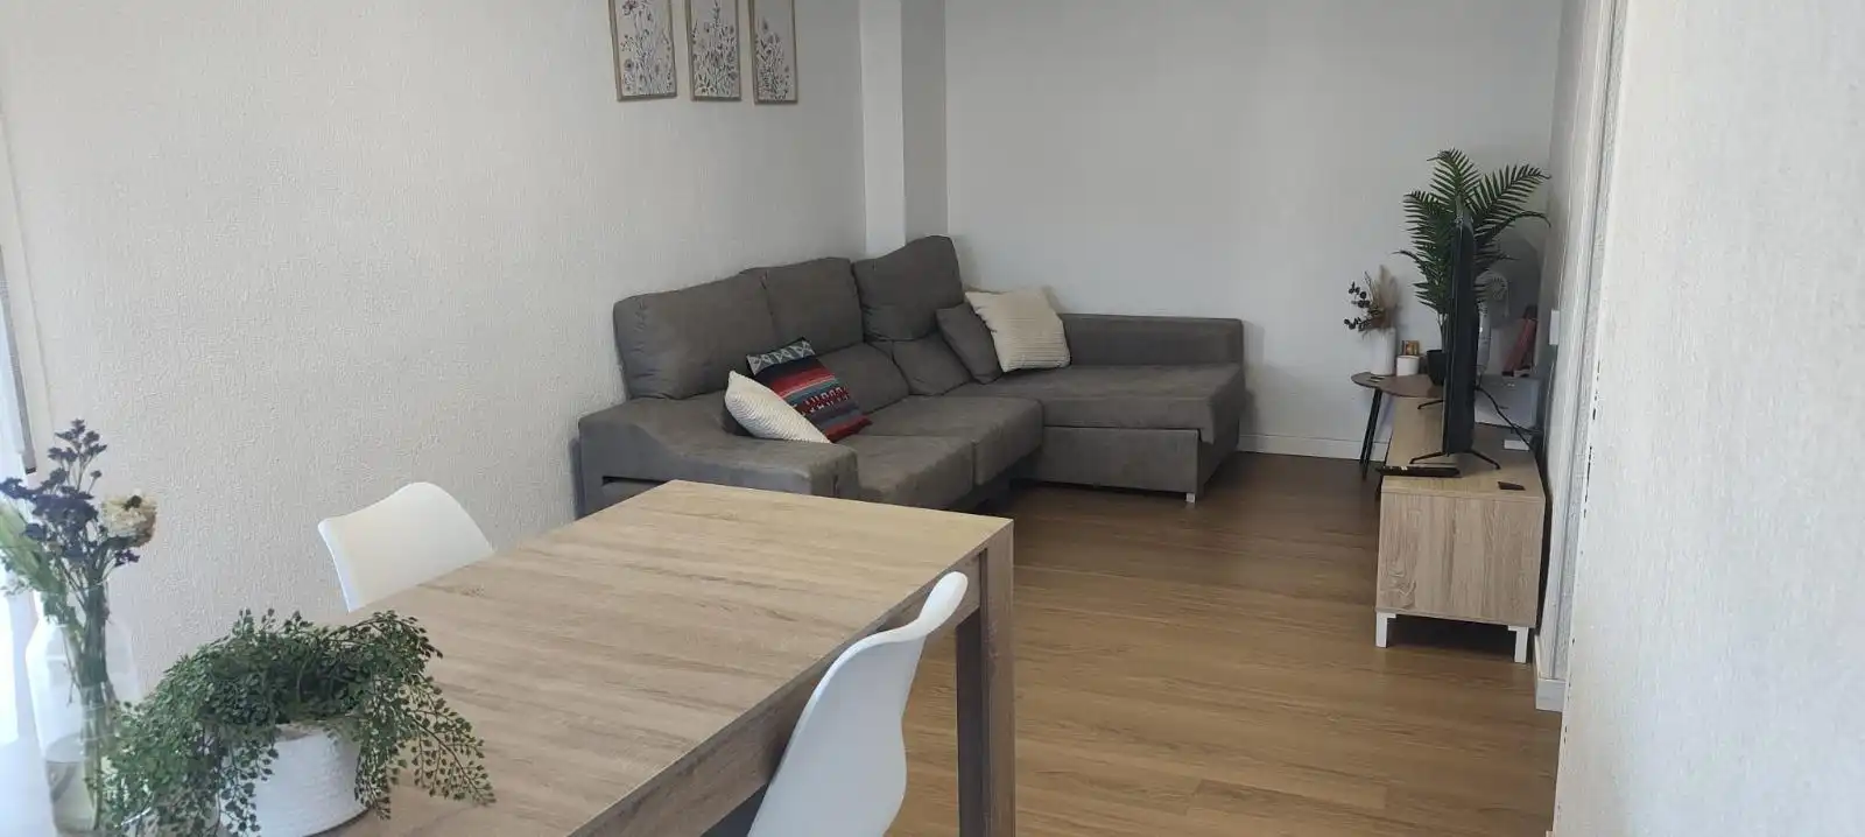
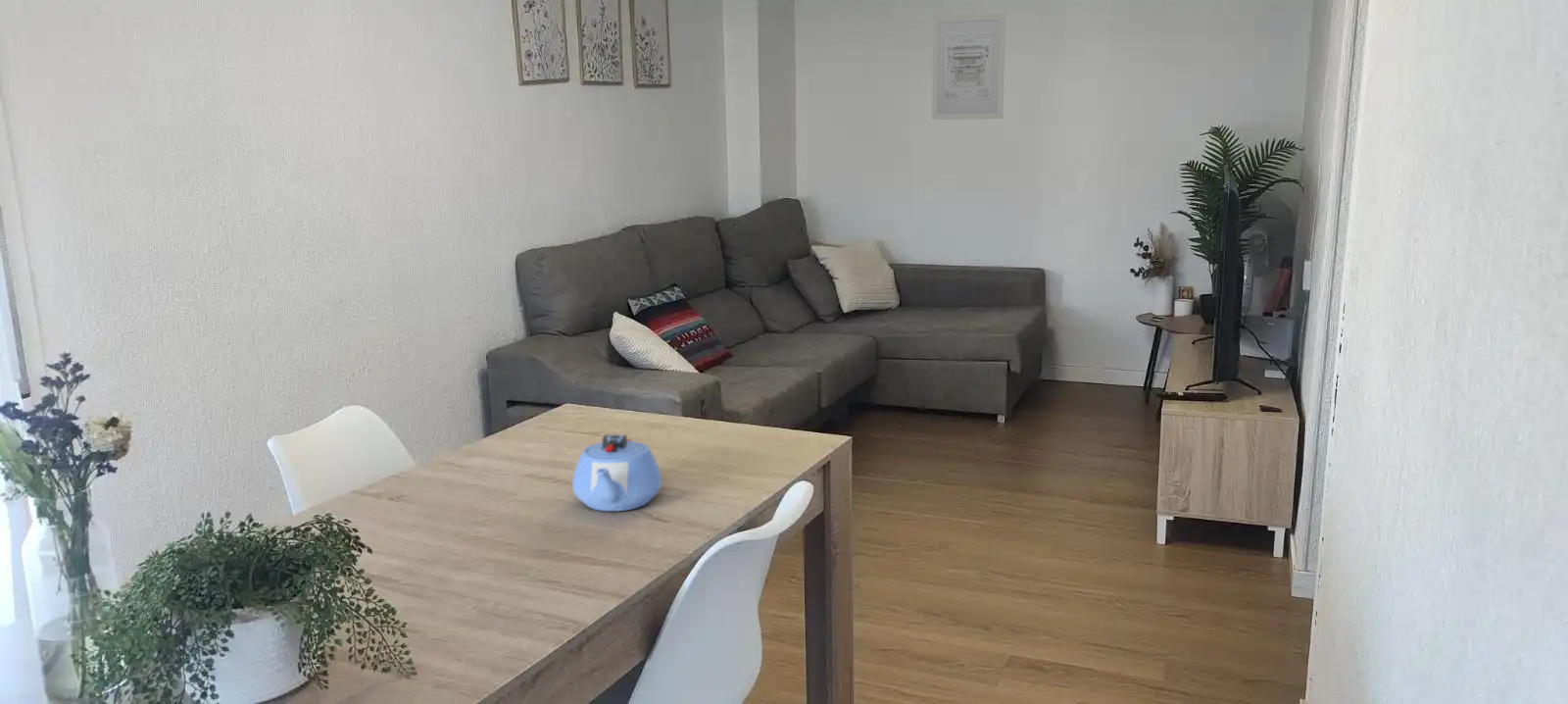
+ teapot (614, 471)
+ wall art (967, 67)
